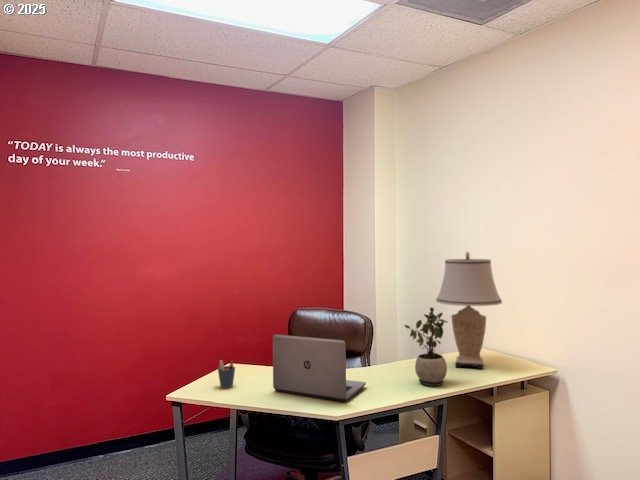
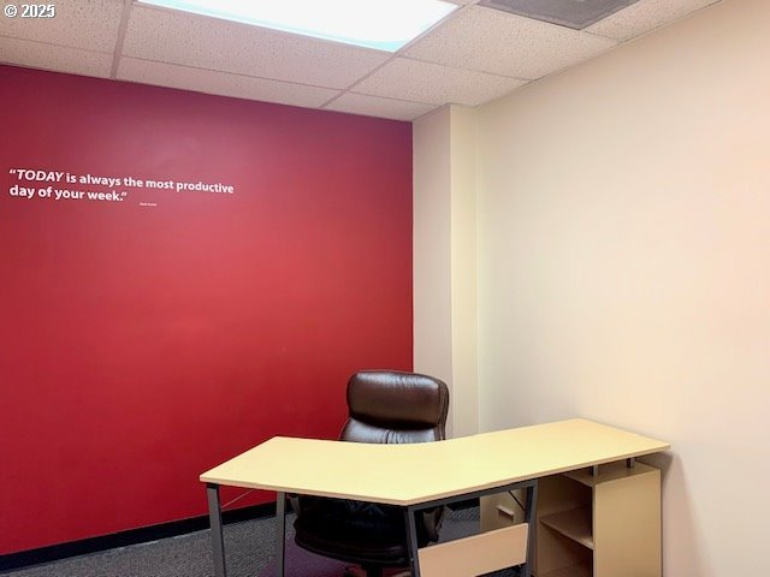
- pen holder (226, 372)
- laptop (320, 360)
- potted plant (425, 344)
- table lamp (468, 308)
